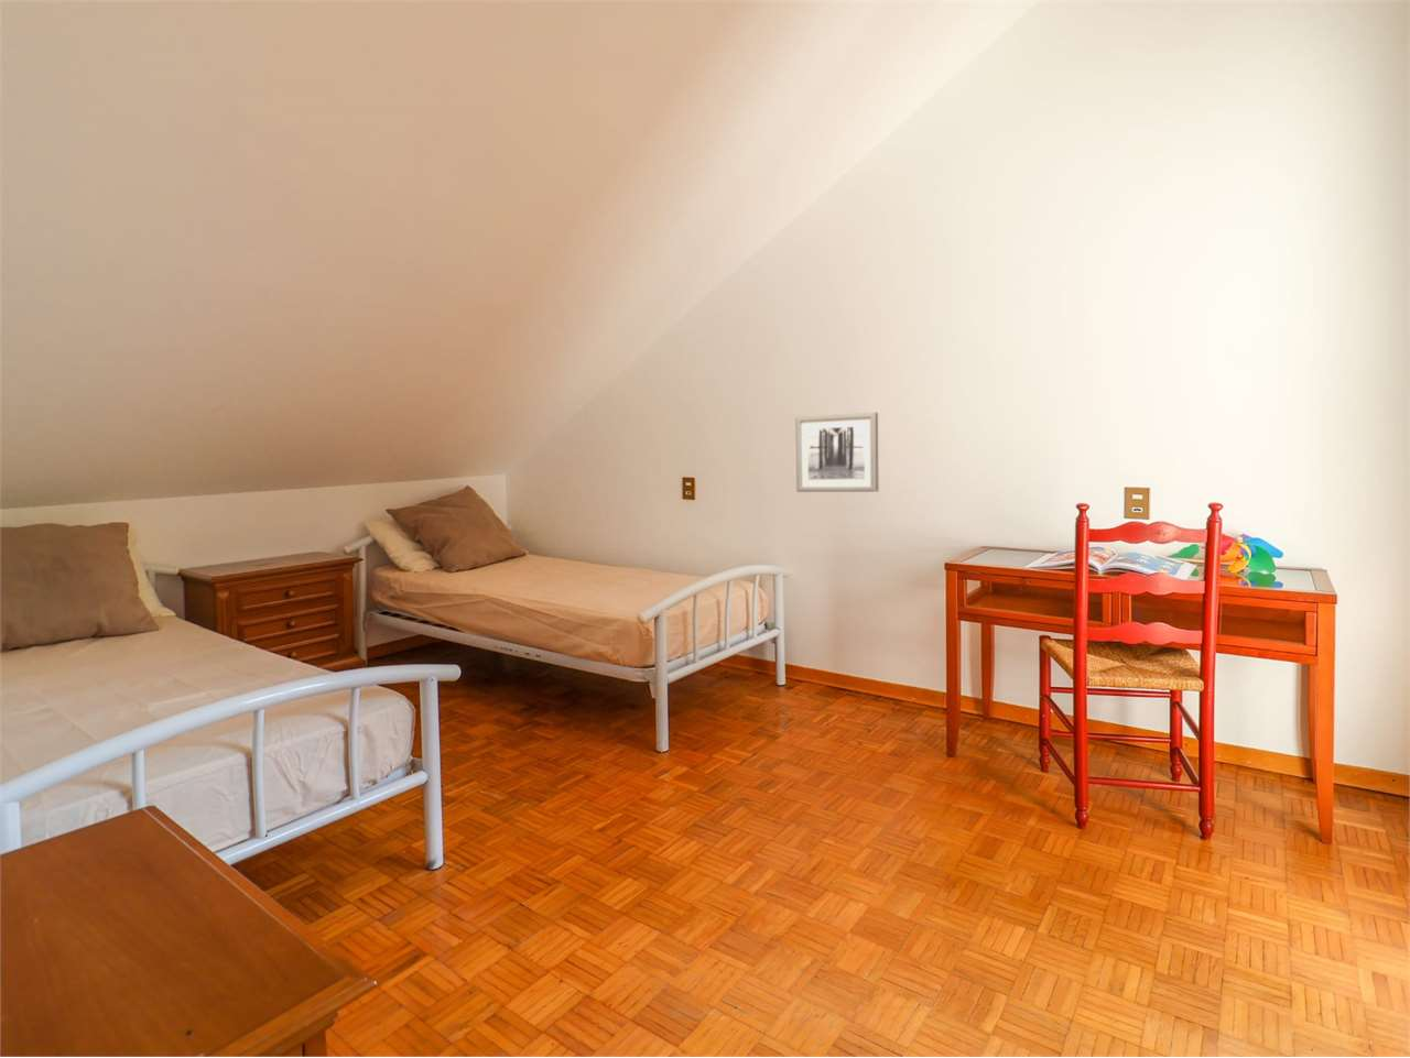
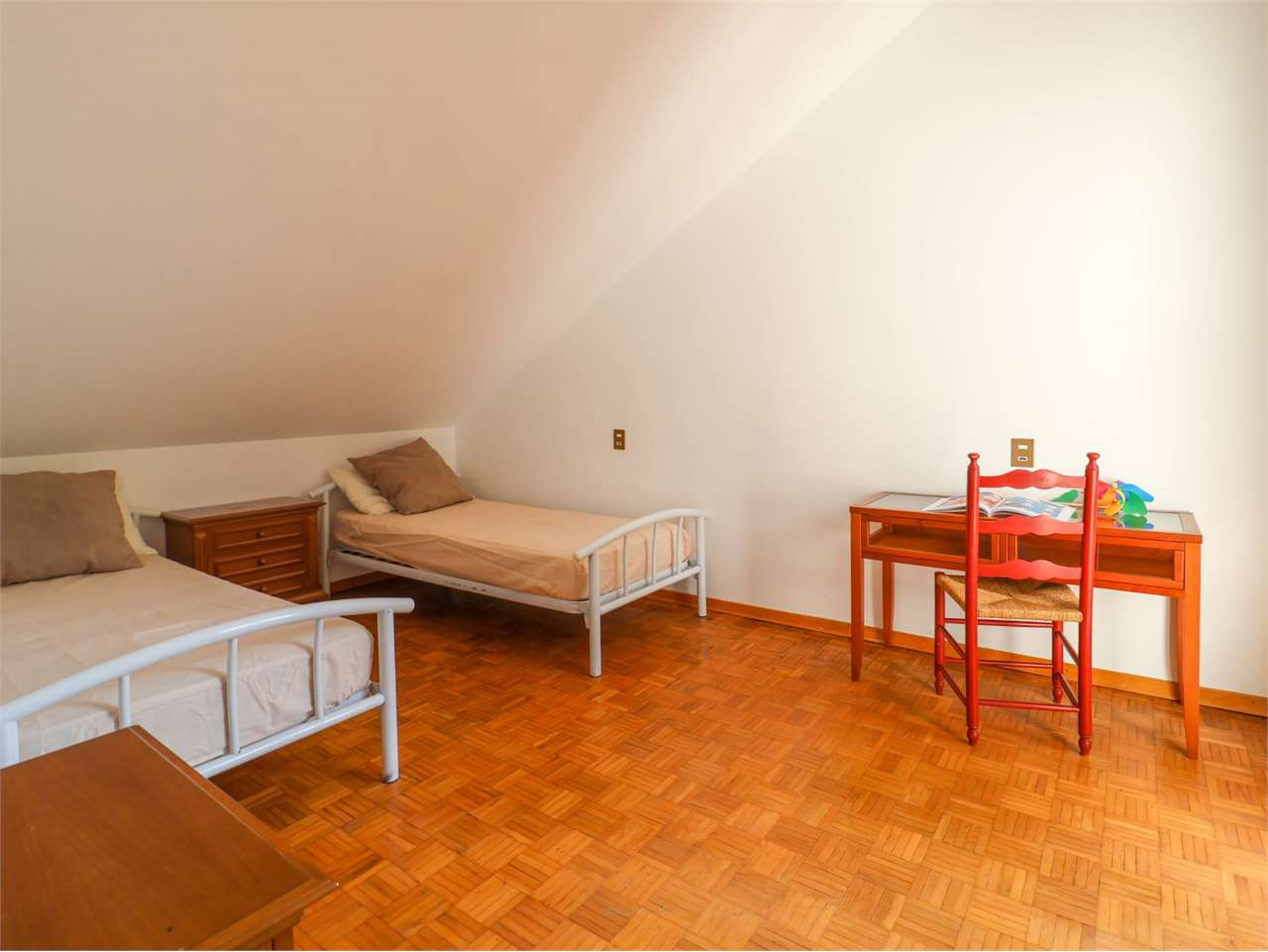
- wall art (835, 452)
